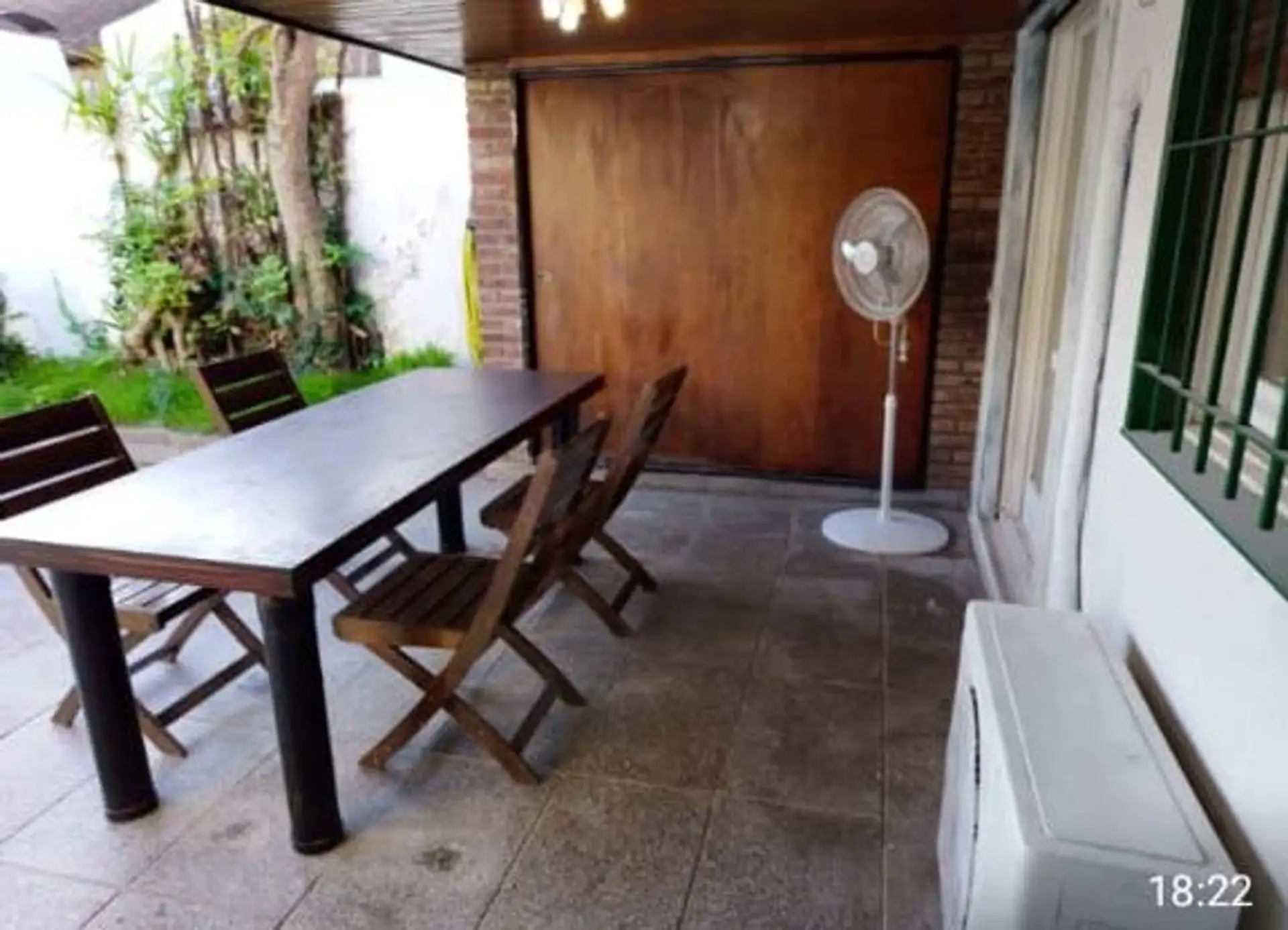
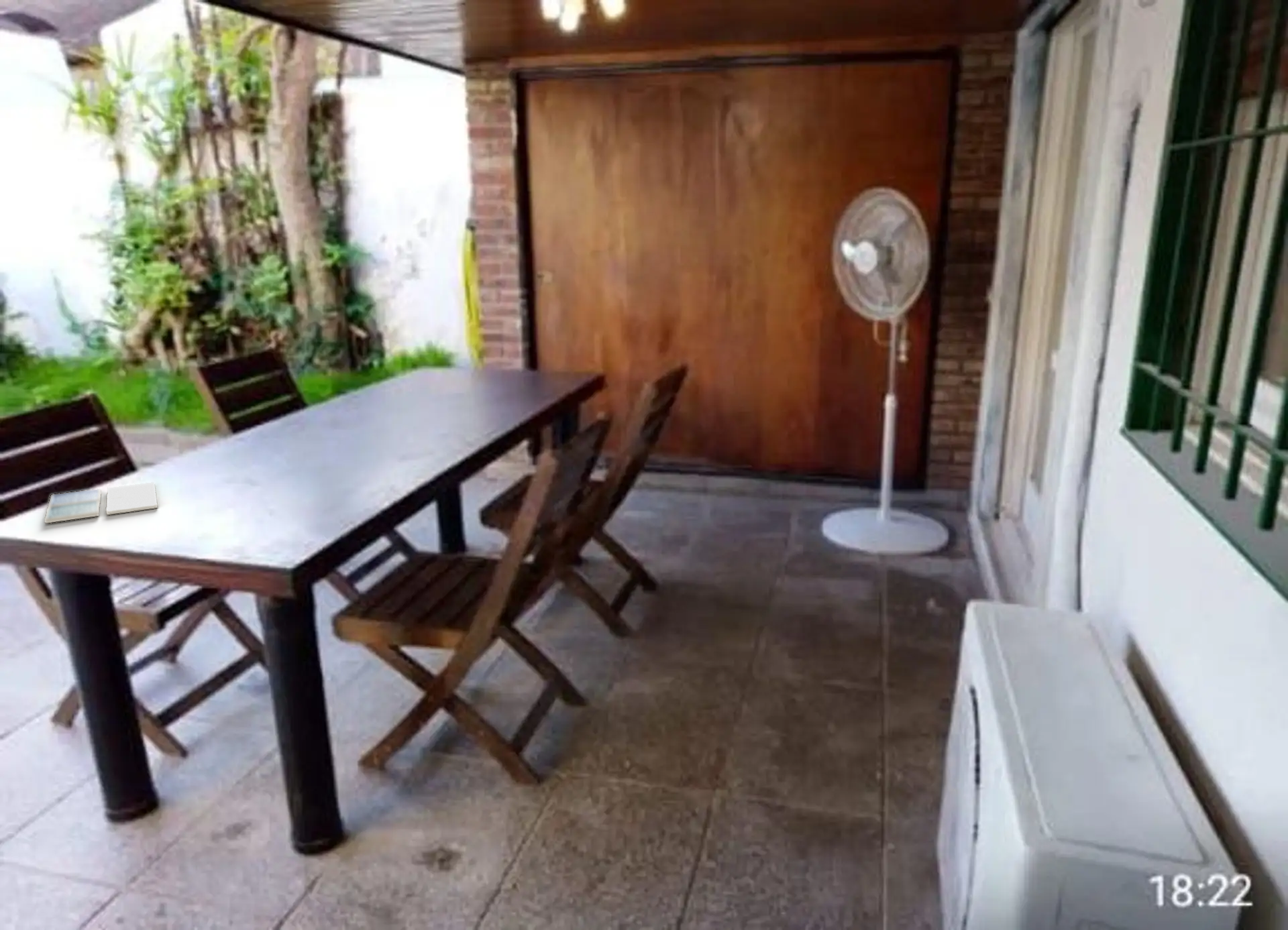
+ drink coaster (100, 501)
